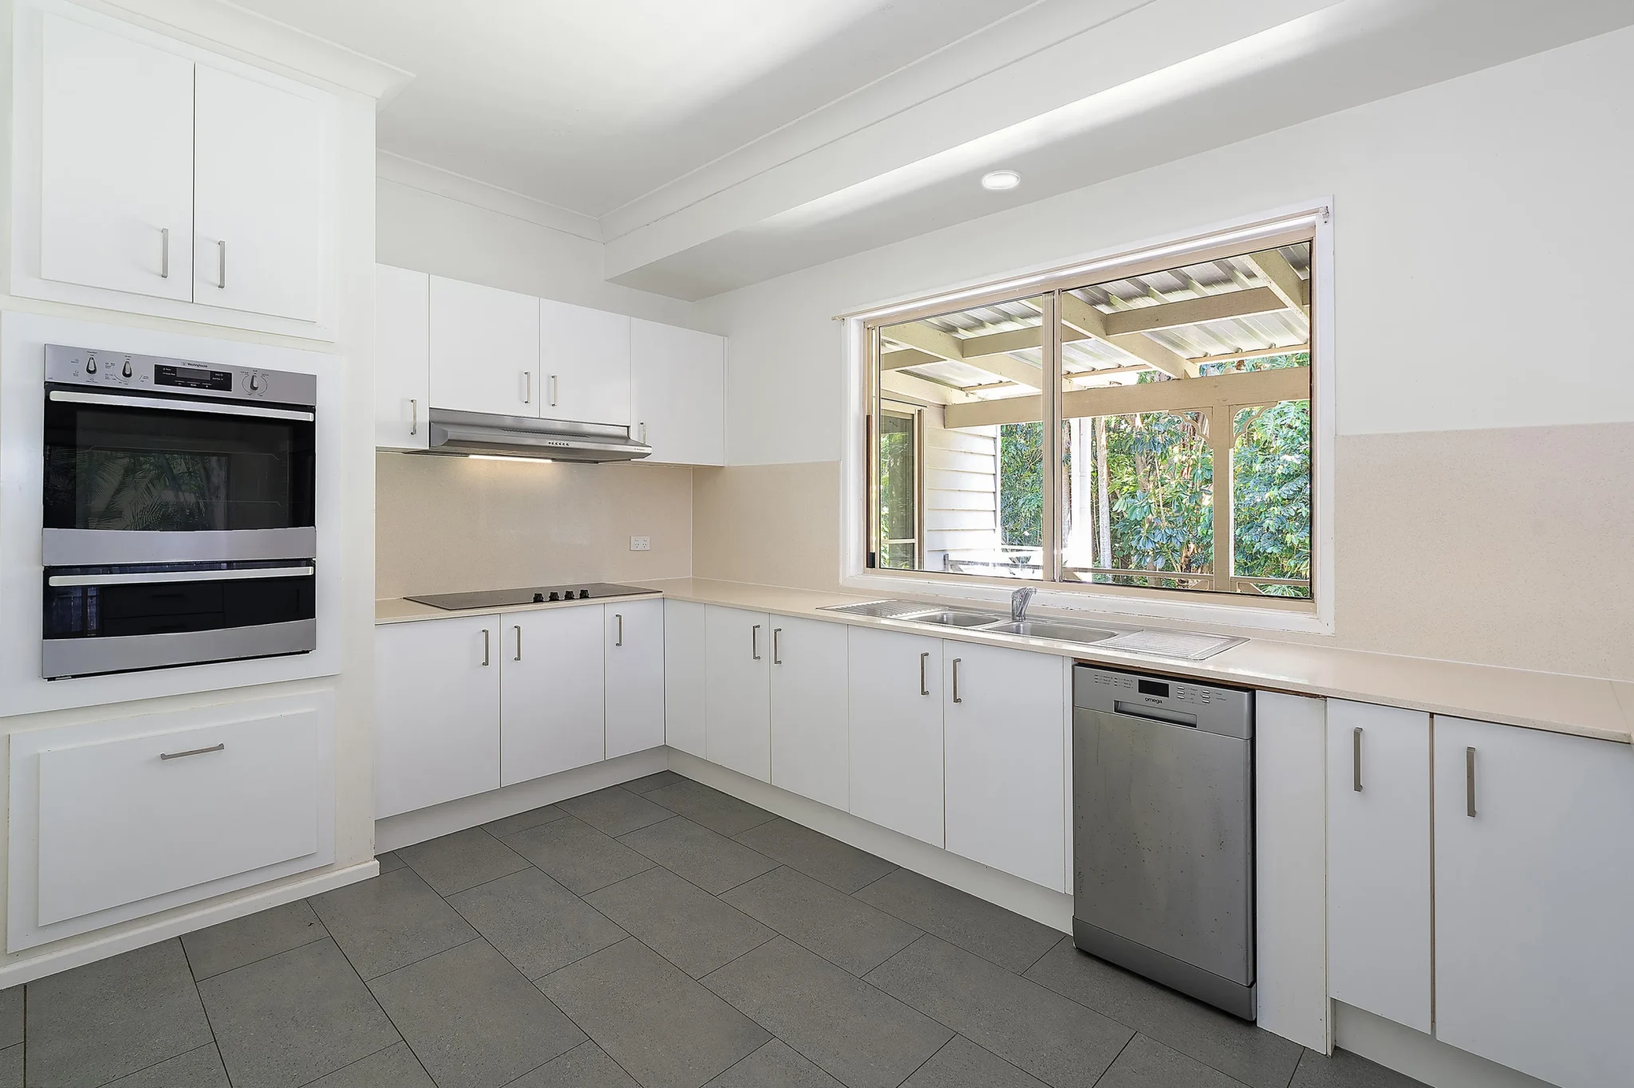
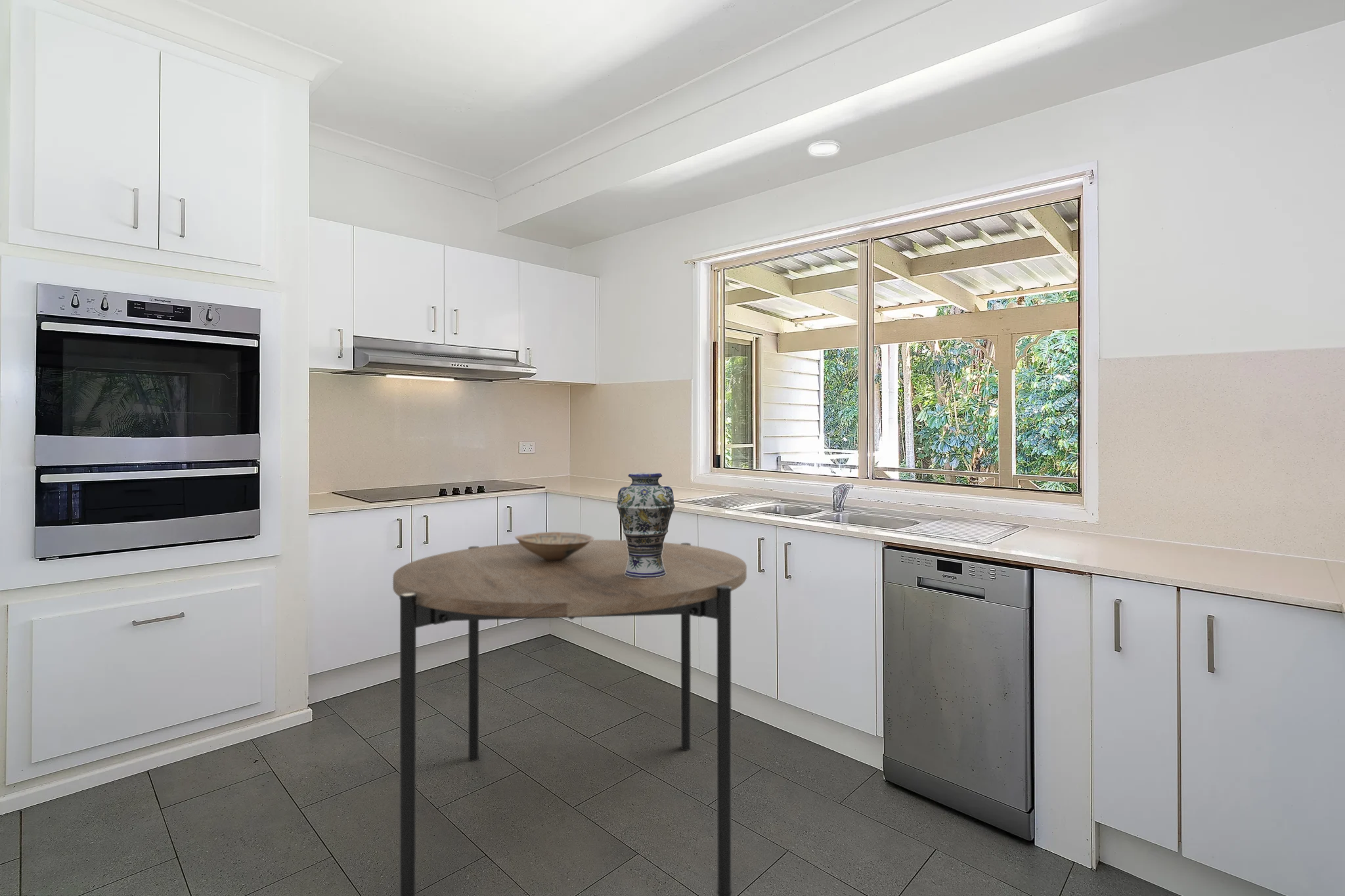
+ vase (646, 523)
+ dining table (571, 619)
+ bowl (554, 547)
